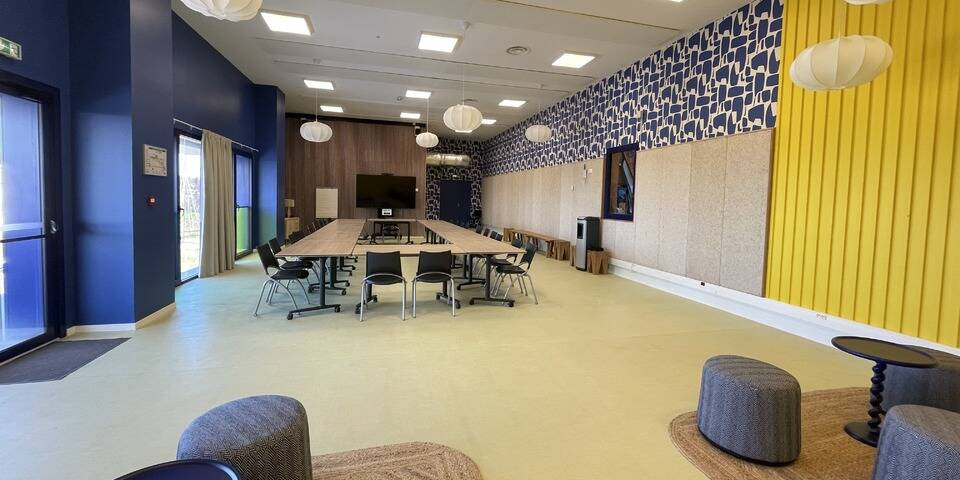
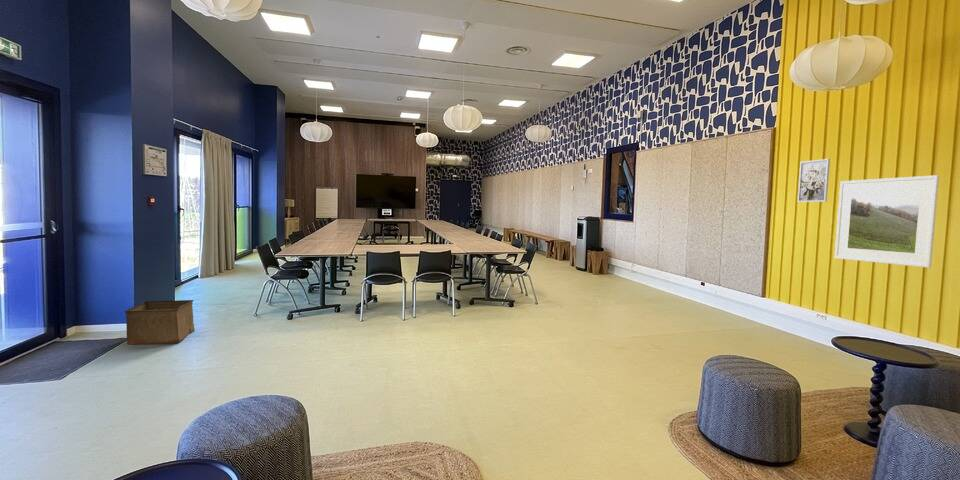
+ wall art (813, 181)
+ storage bin (162, 321)
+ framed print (881, 220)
